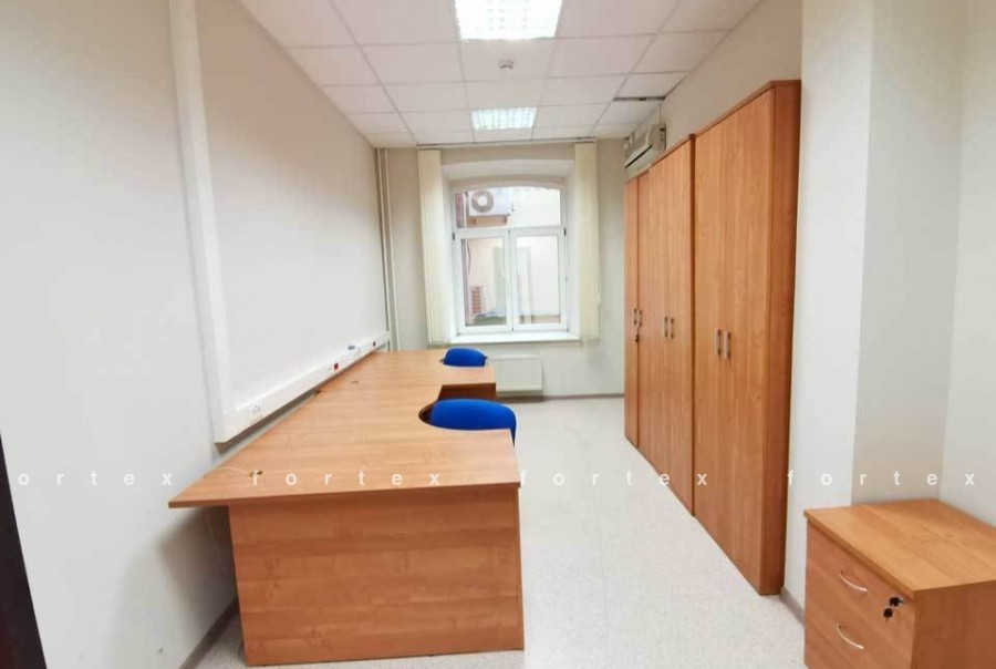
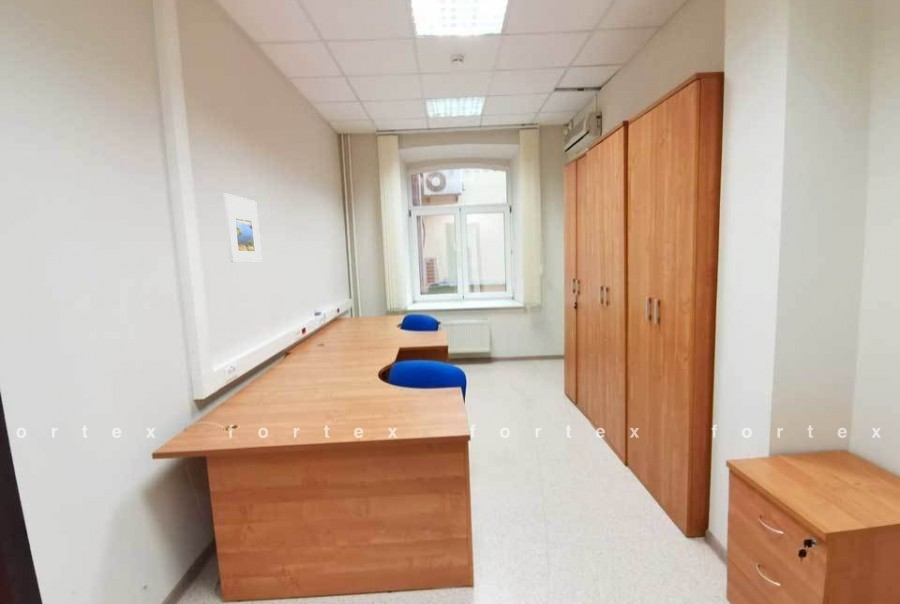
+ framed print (244, 230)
